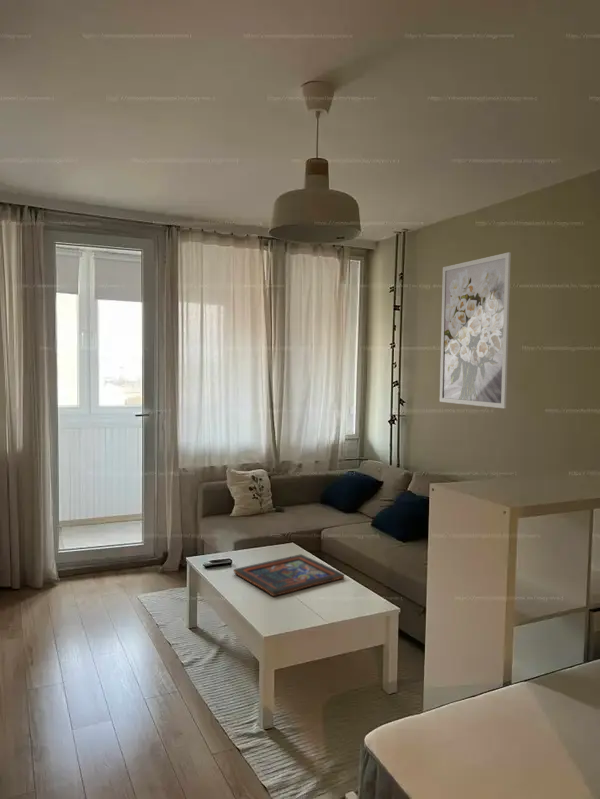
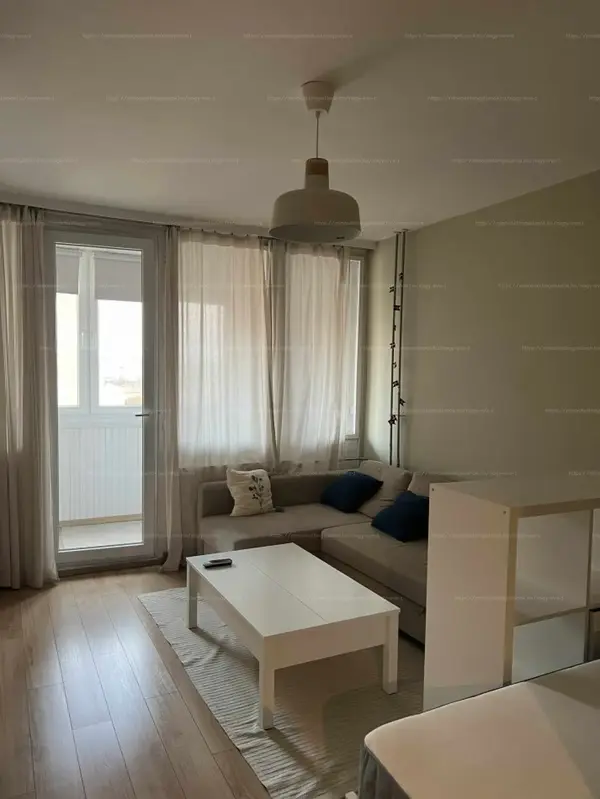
- religious icon (288, 573)
- wall art (472, 333)
